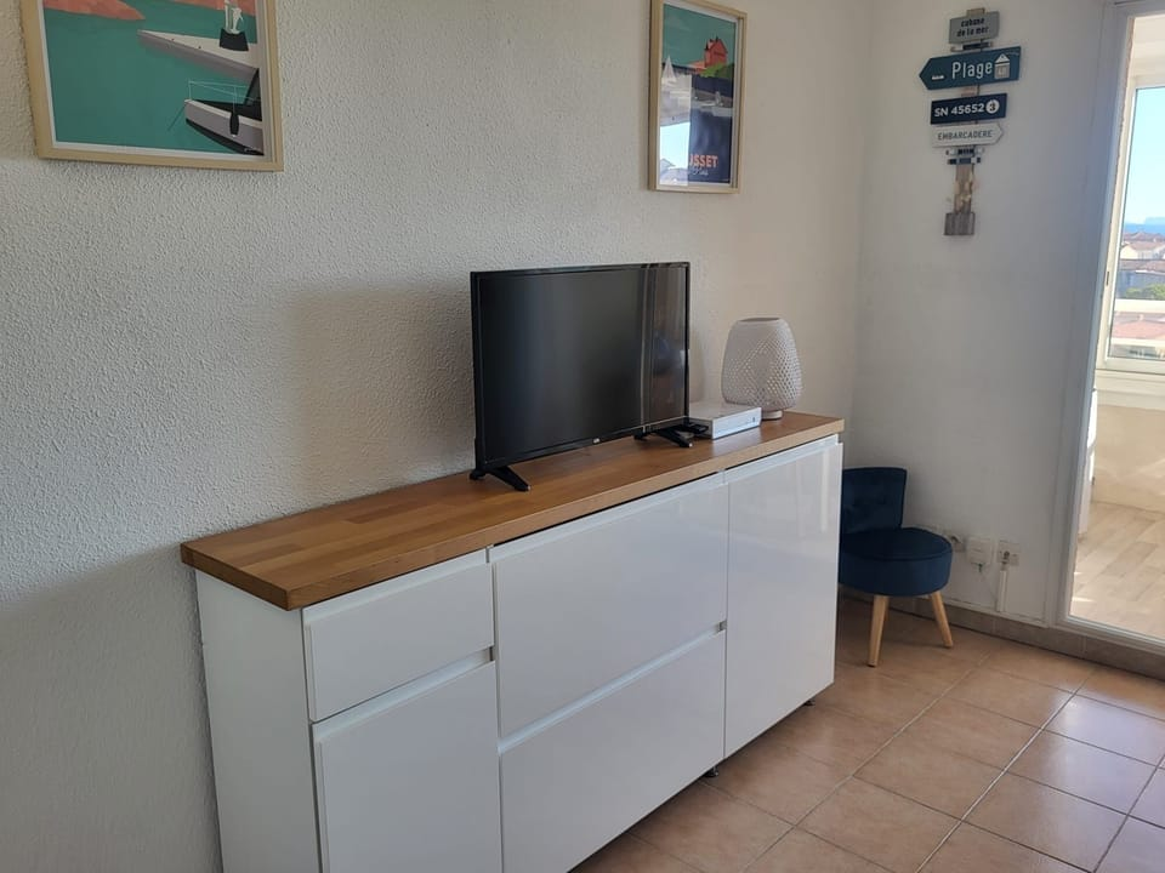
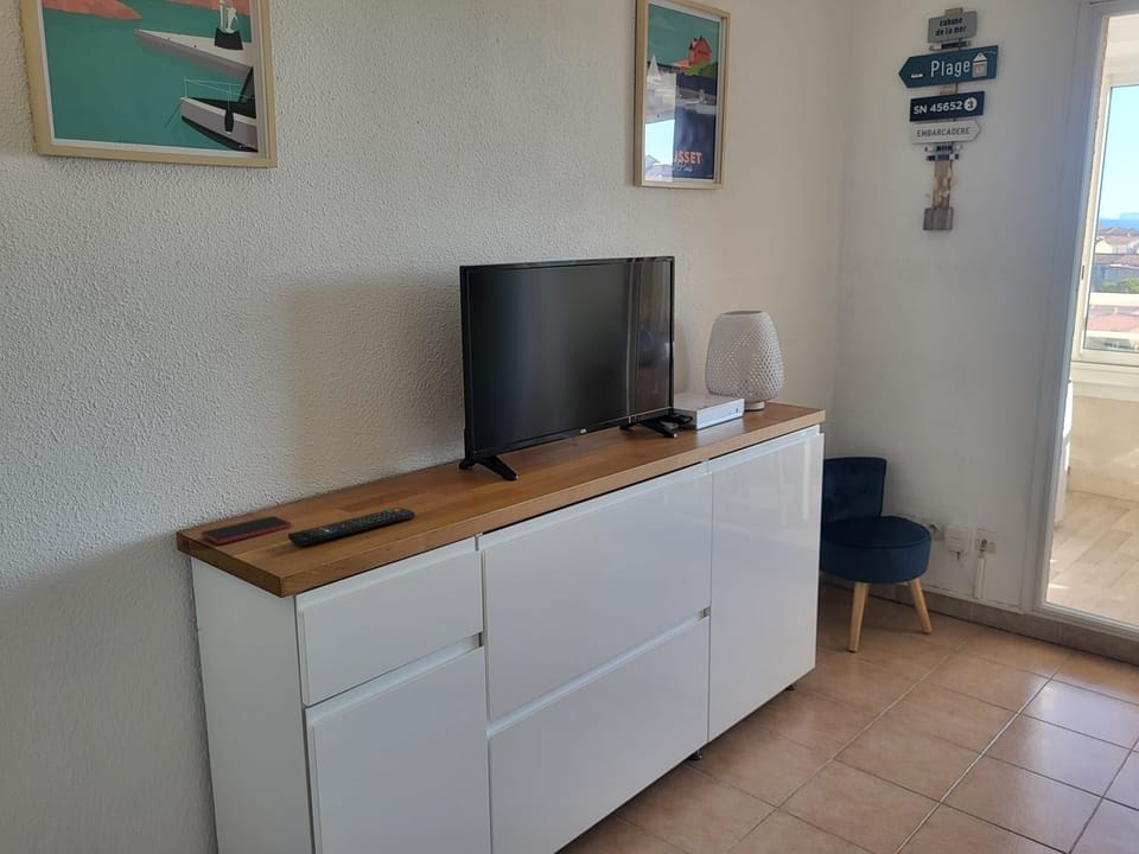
+ remote control (355, 525)
+ smartphone (247, 529)
